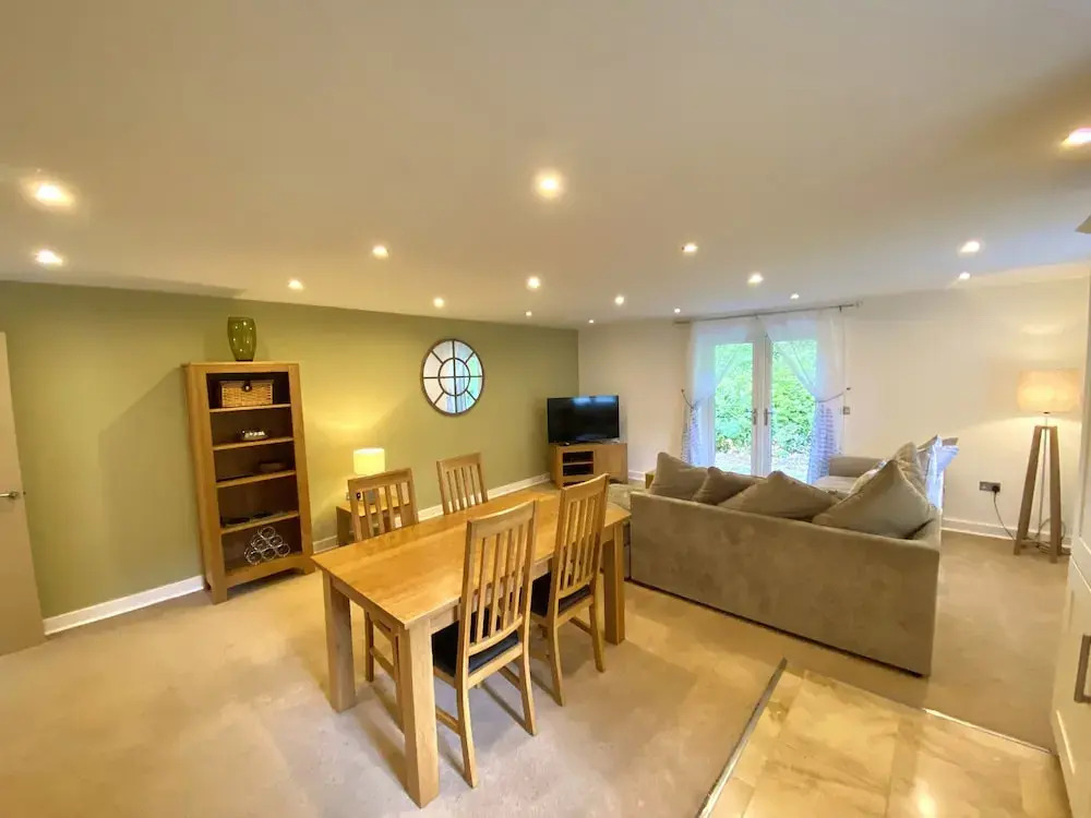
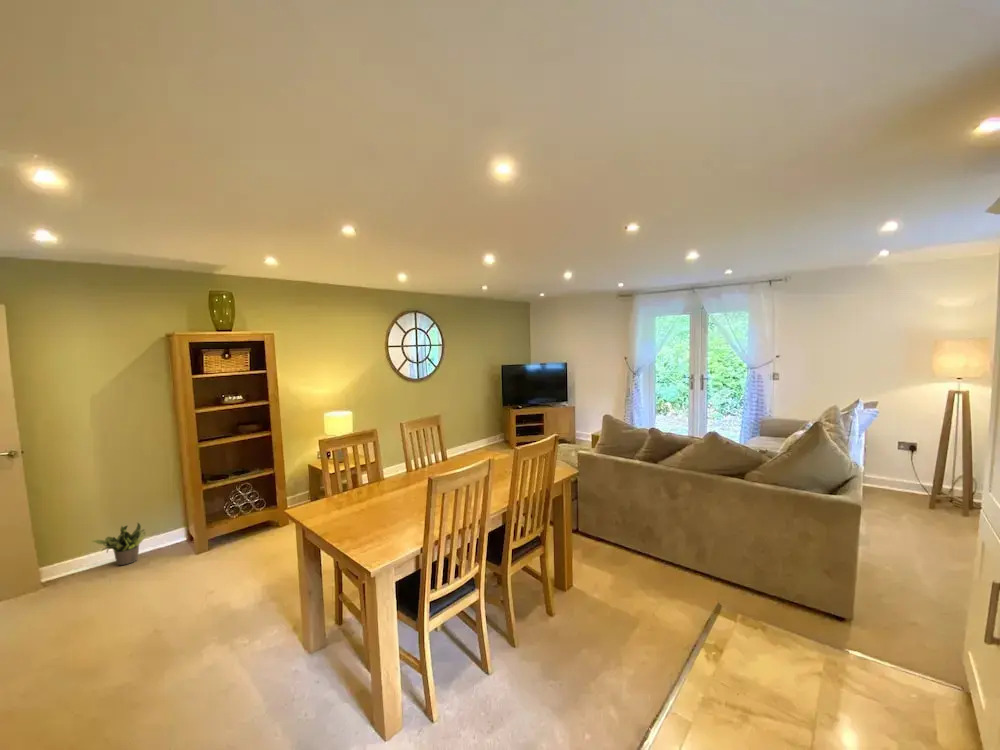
+ potted plant (119, 544)
